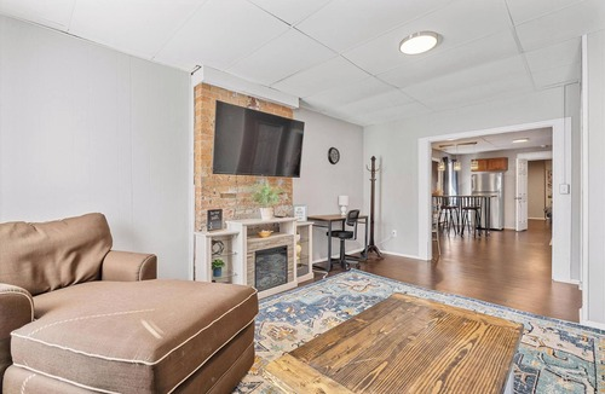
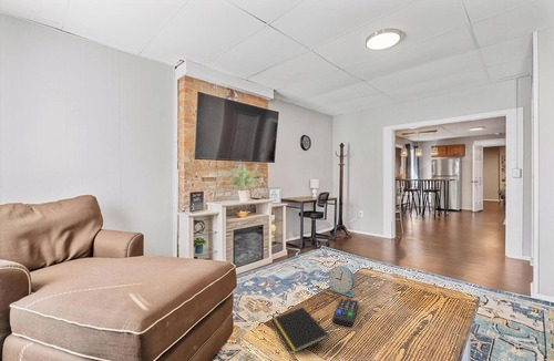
+ remote control (346, 310)
+ alarm clock (342, 278)
+ notepad (297, 328)
